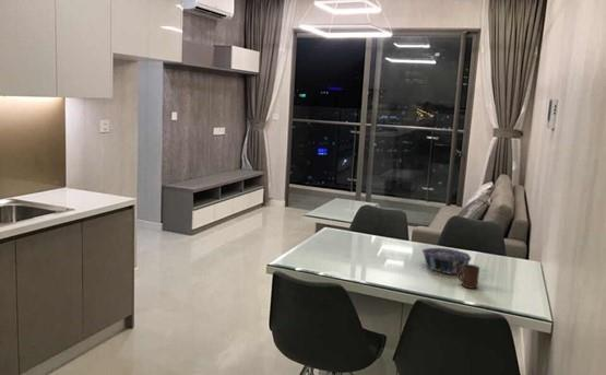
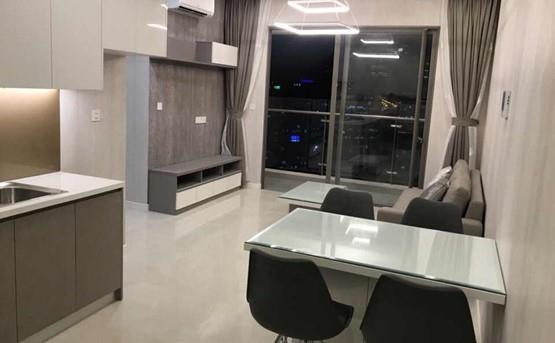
- cup (467, 276)
- decorative bowl (447, 261)
